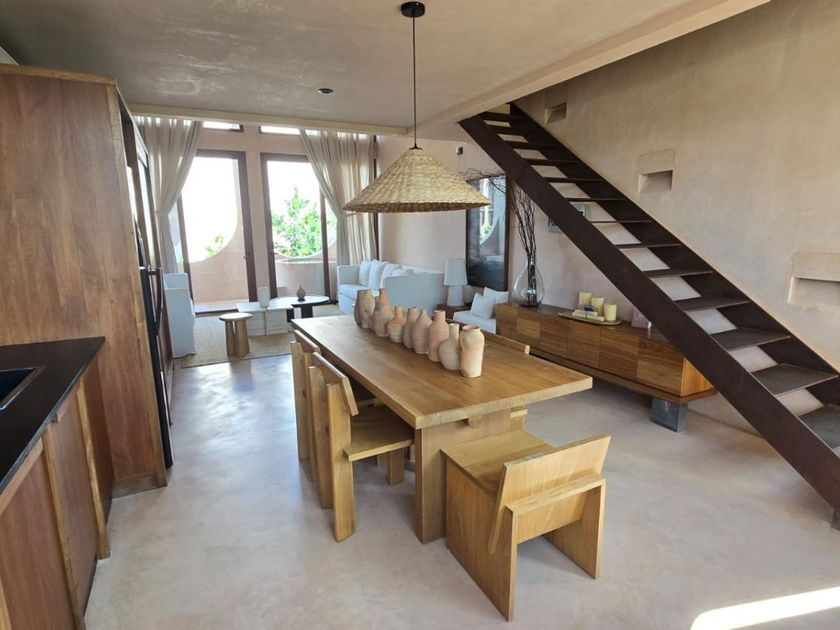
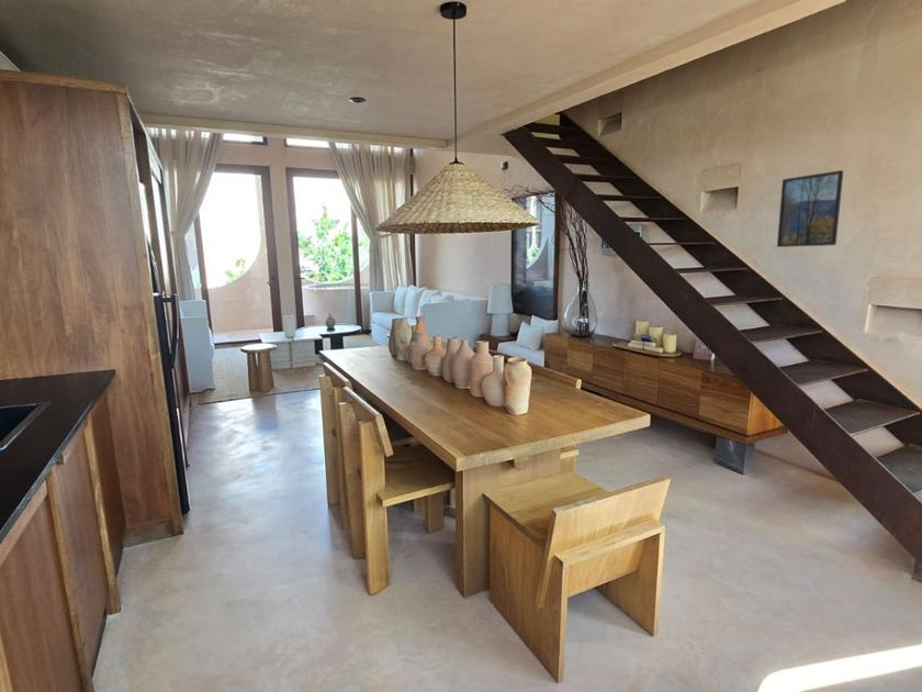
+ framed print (808, 211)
